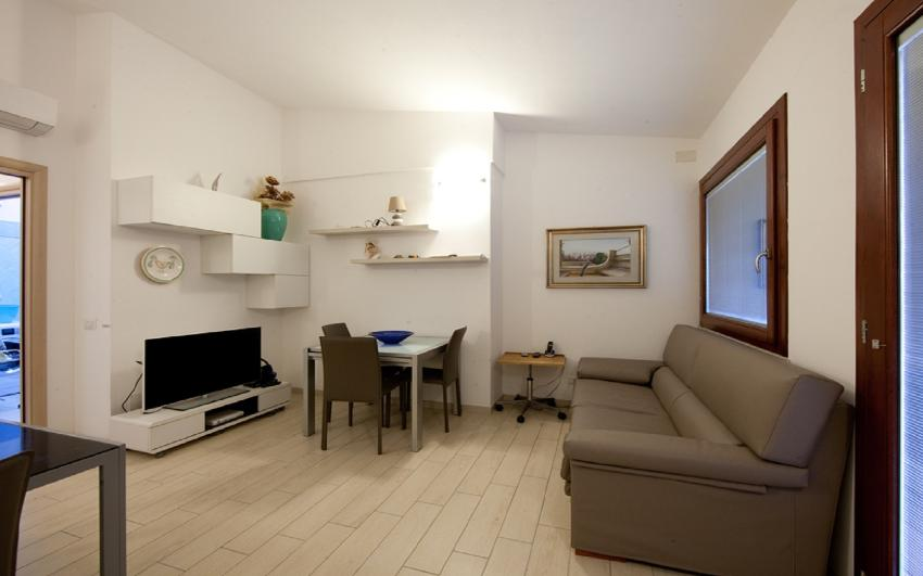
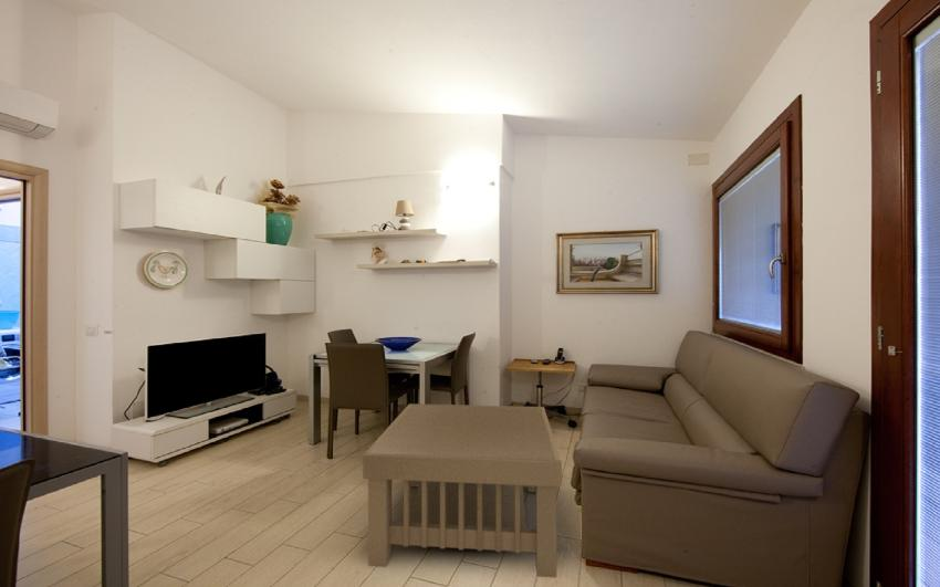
+ coffee table (469, 472)
